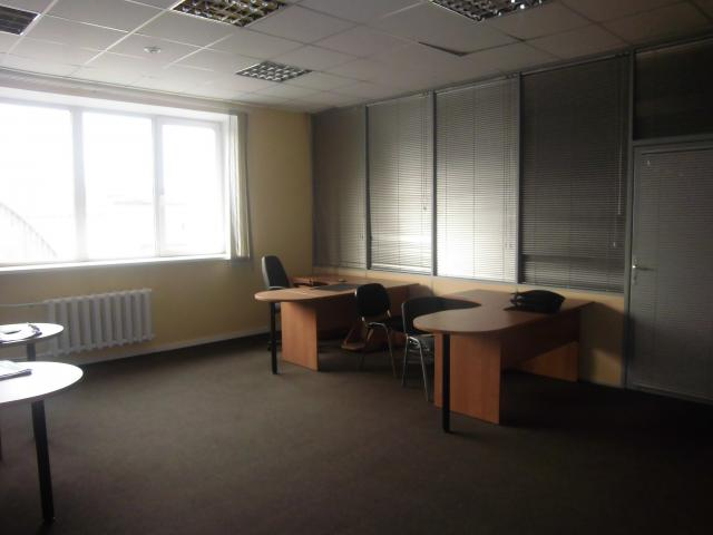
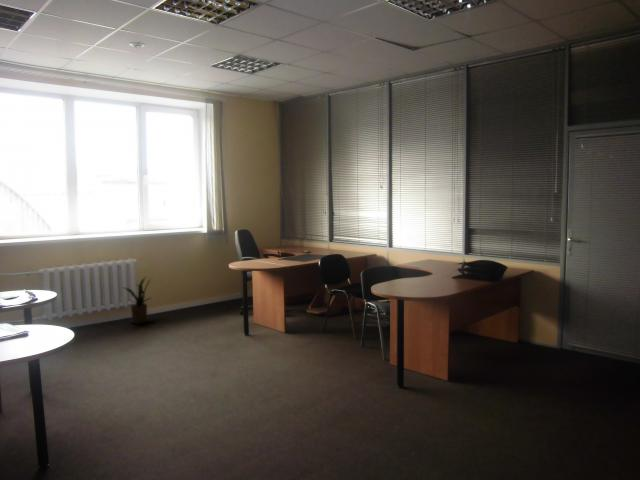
+ house plant (136, 300)
